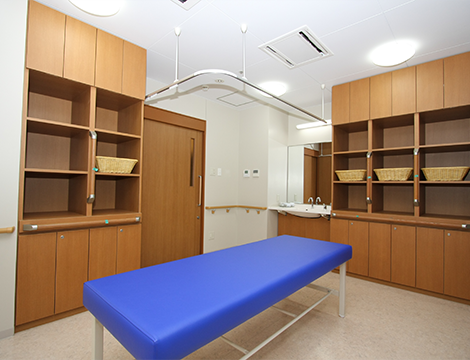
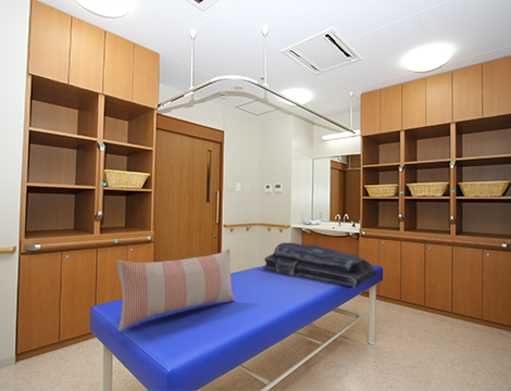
+ pillow (183, 283)
+ blanket (320, 257)
